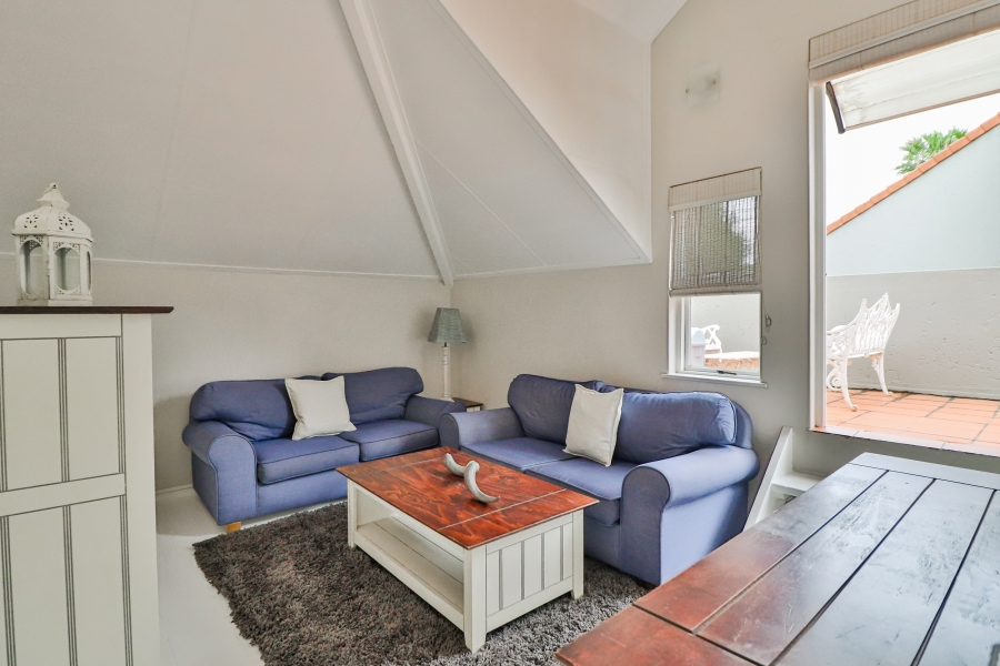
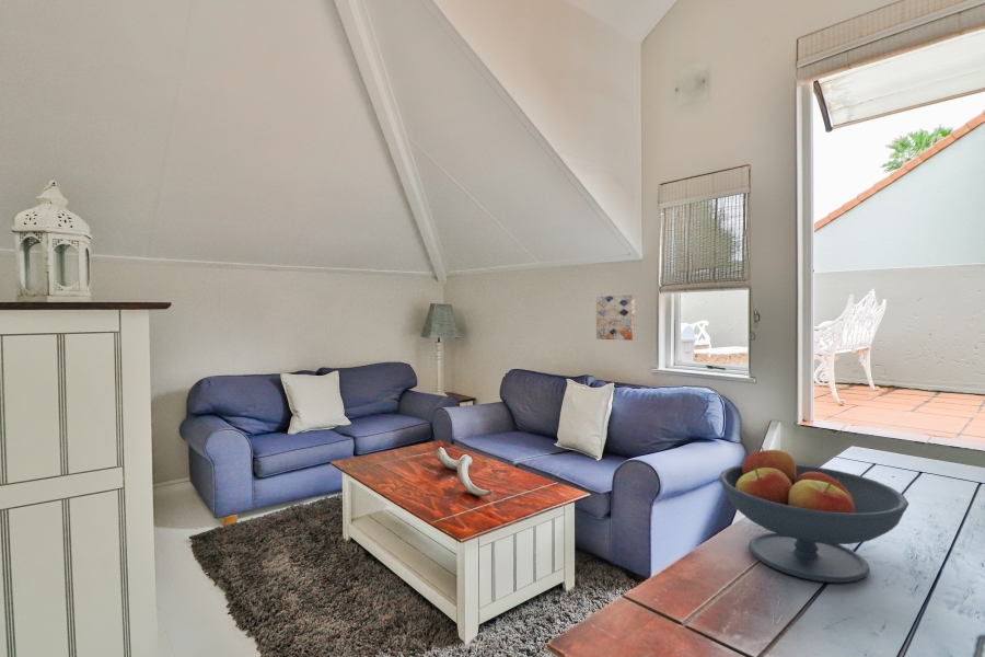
+ fruit bowl (806, 508)
+ wall art (614, 318)
